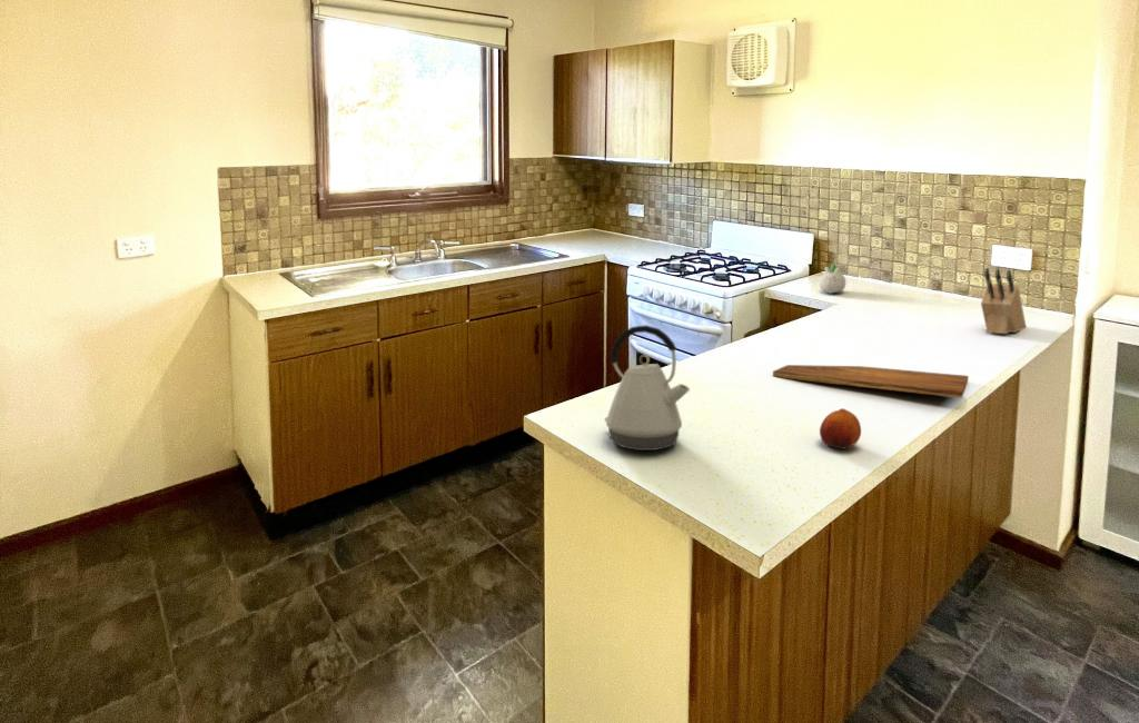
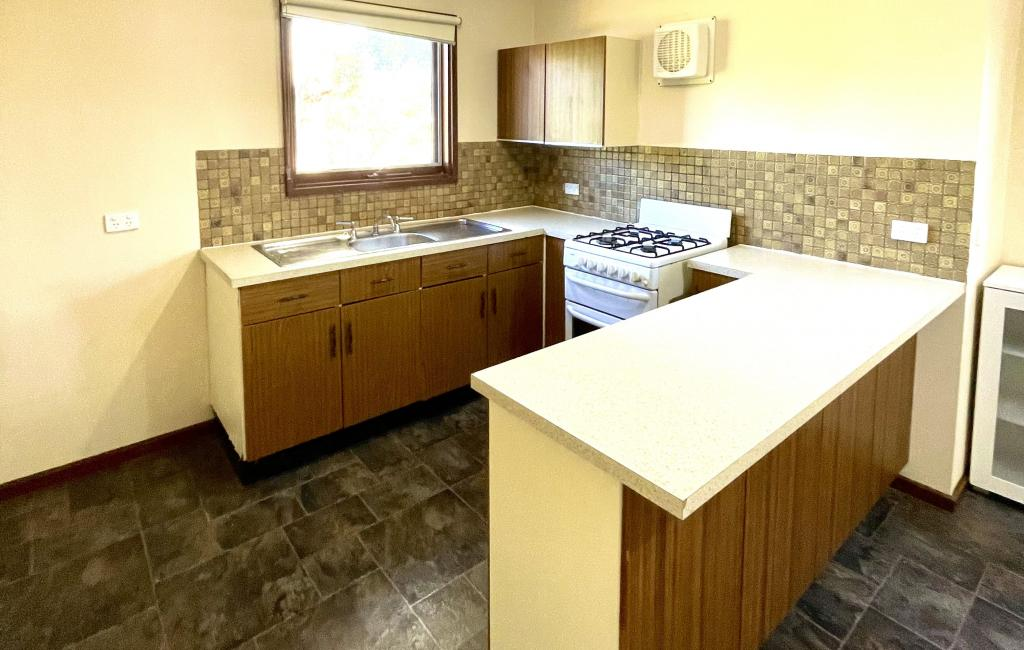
- succulent planter (832, 278)
- knife block (1003, 299)
- fruit (840, 428)
- cutting board (869, 376)
- kettle (646, 385)
